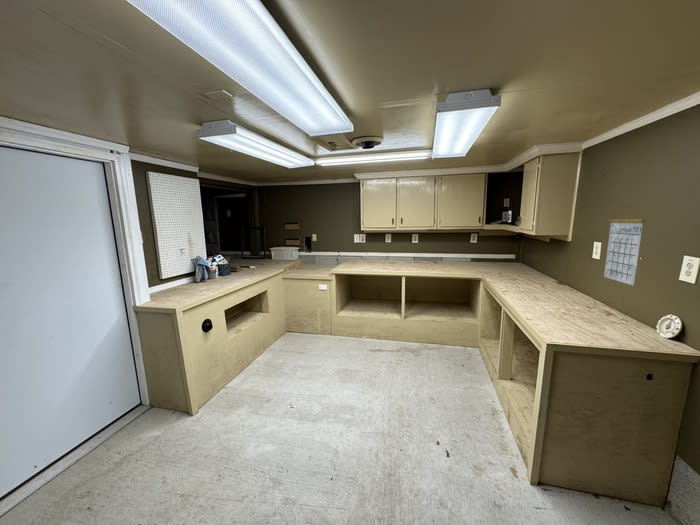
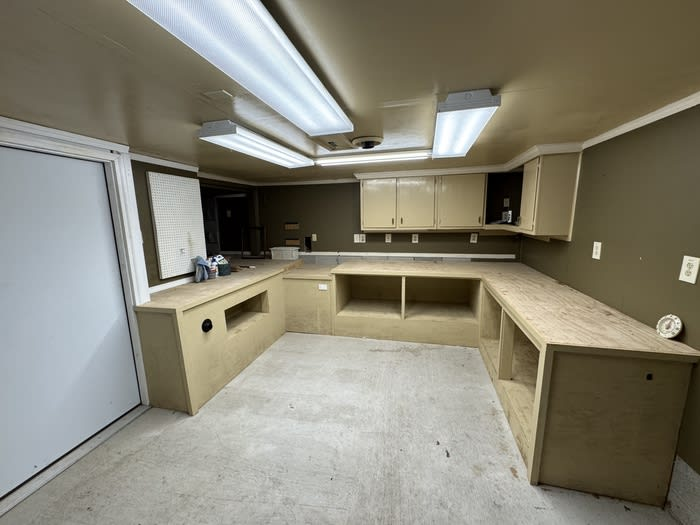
- calendar (623, 243)
